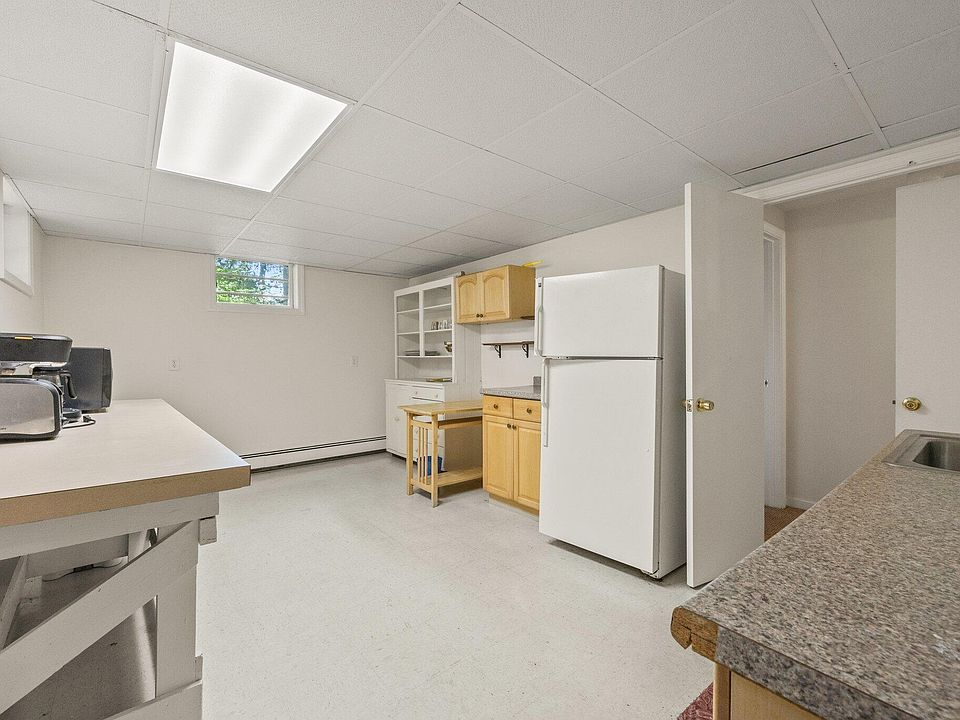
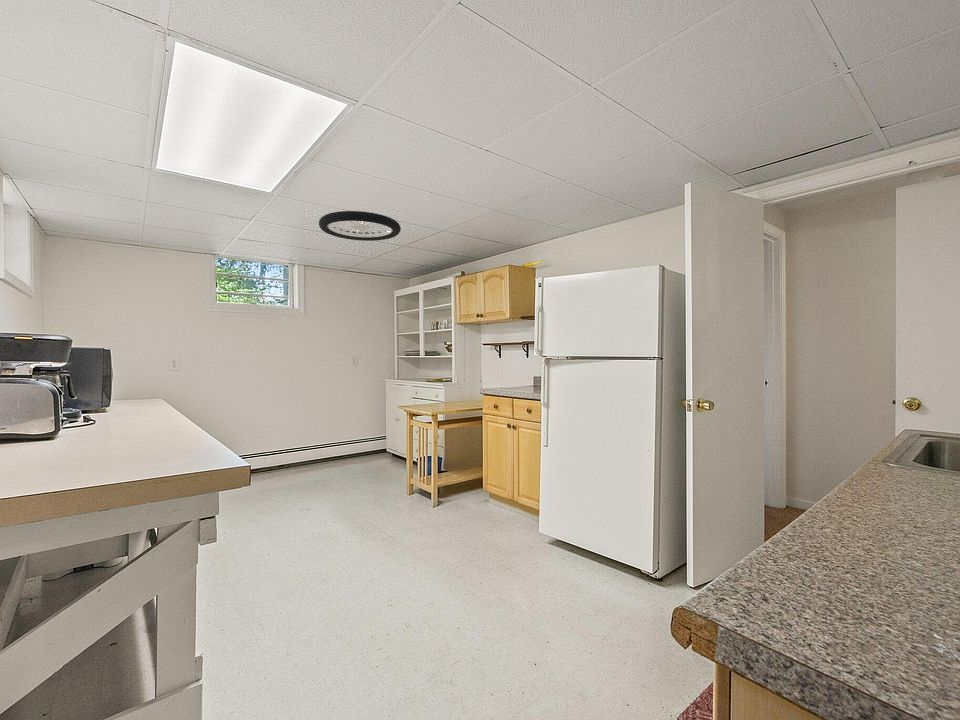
+ ceiling light (360, 227)
